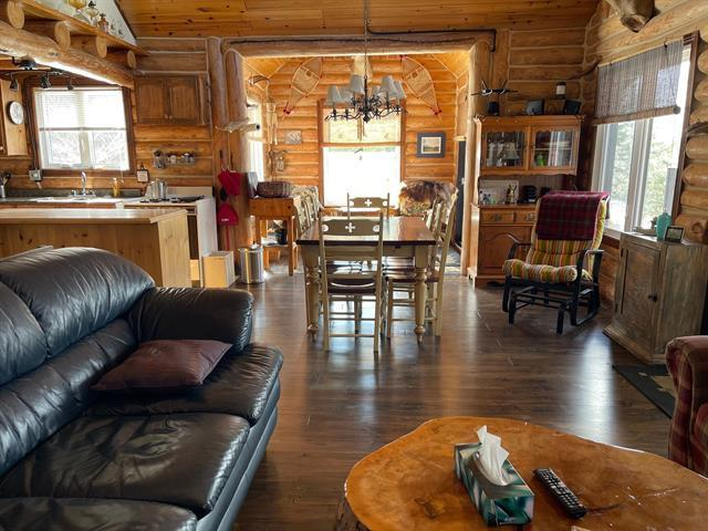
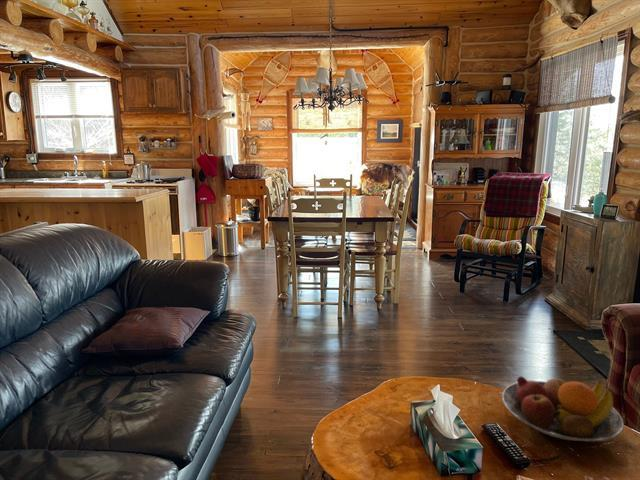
+ fruit bowl (559, 403)
